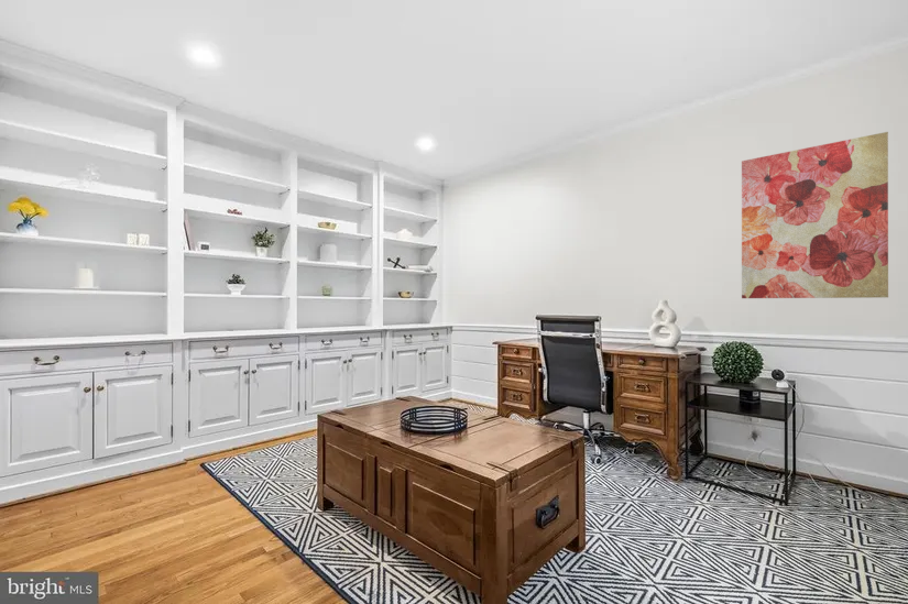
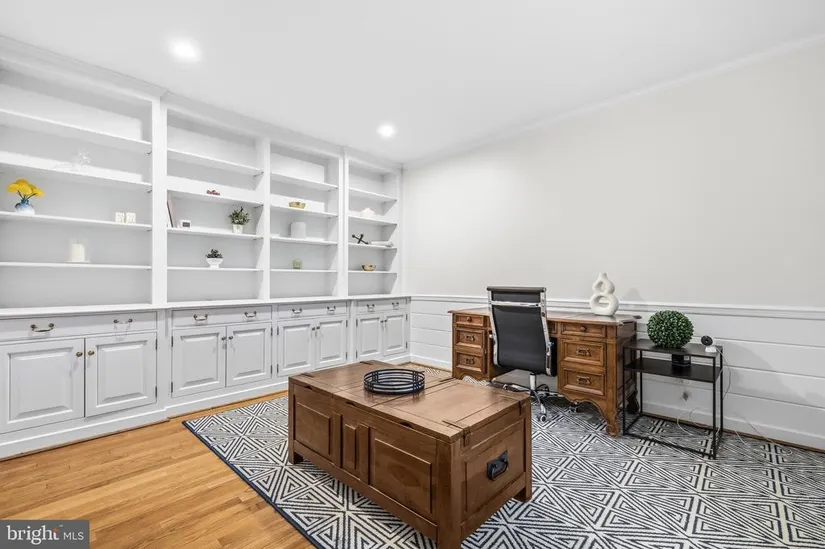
- wall art (808, 222)
